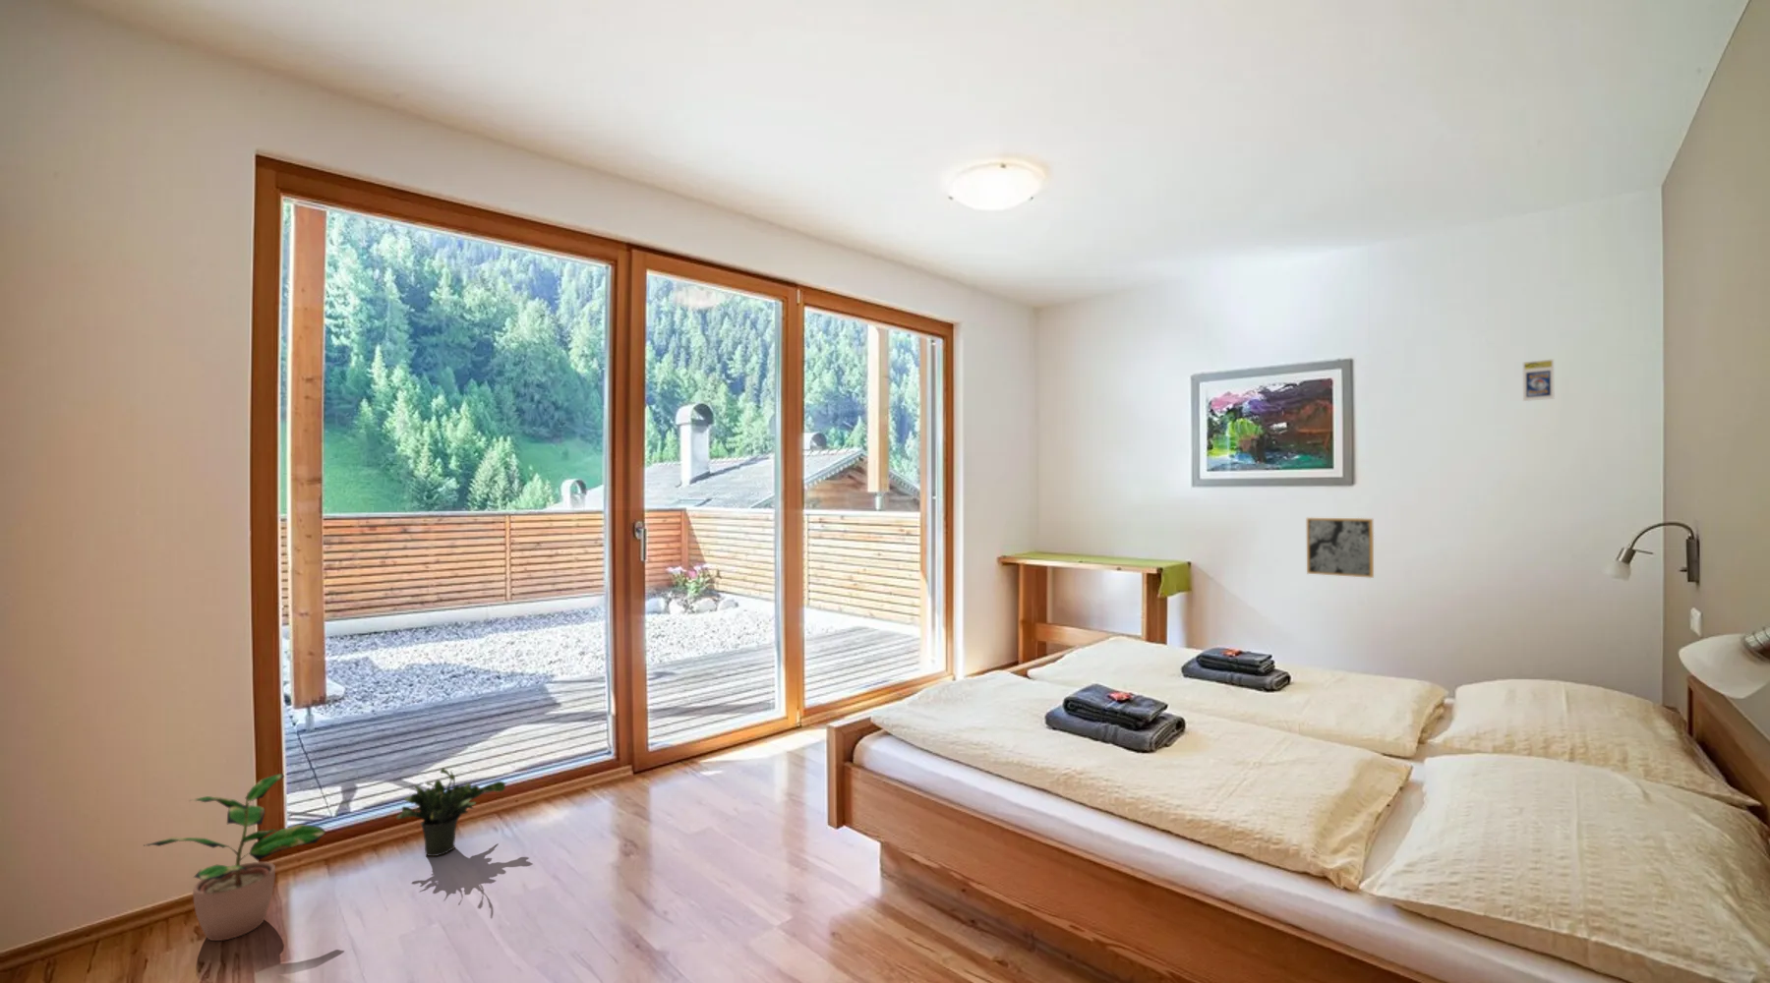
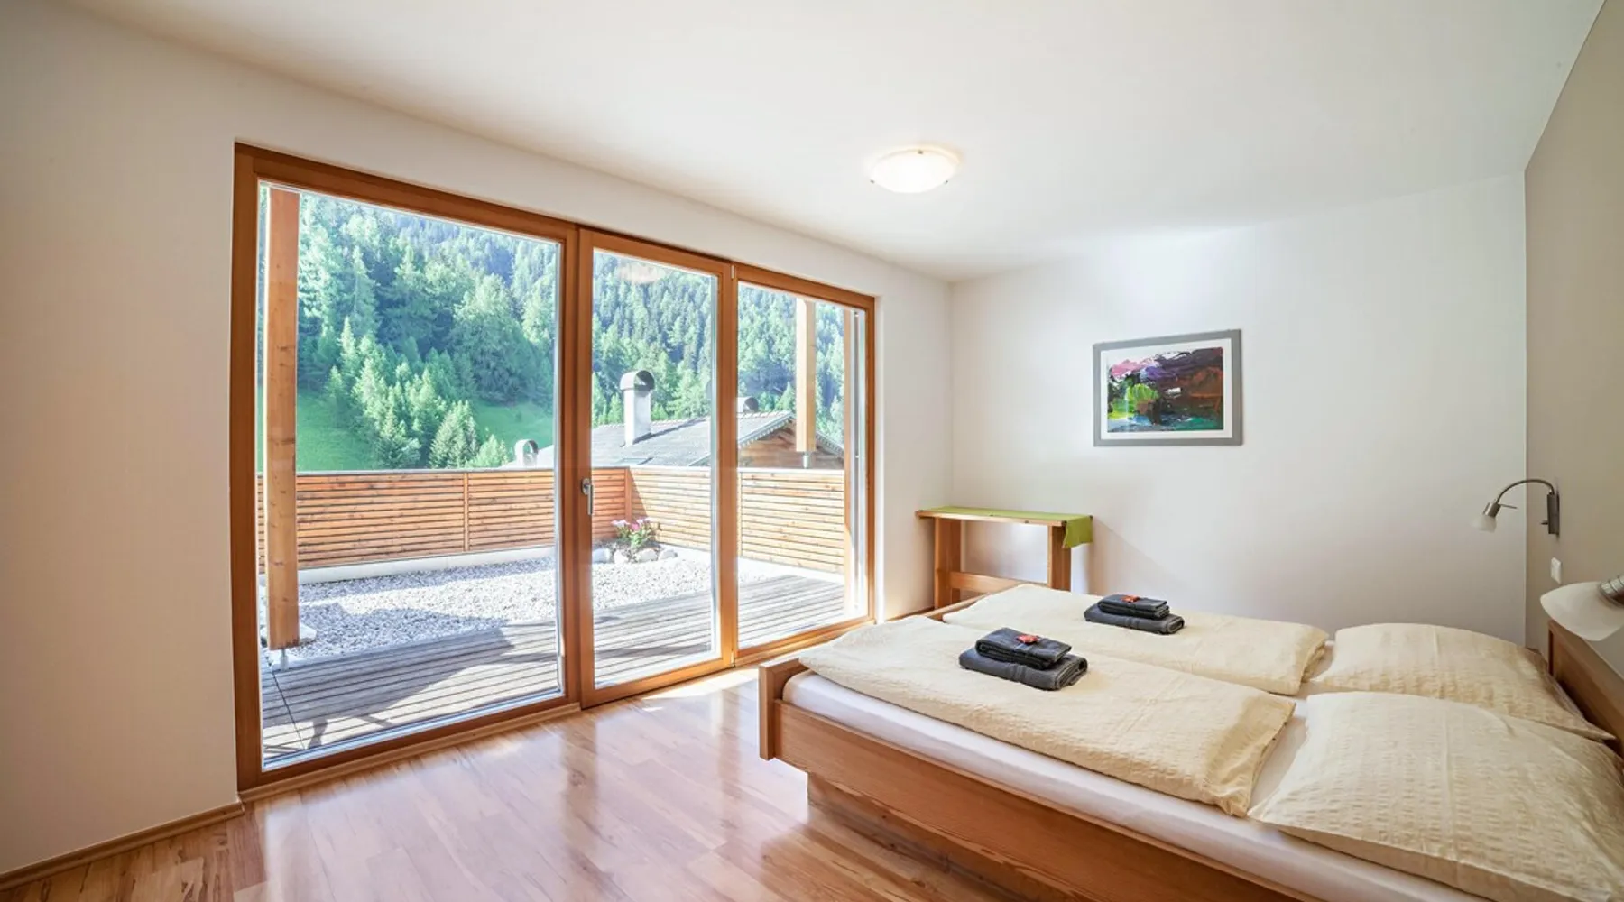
- potted plant (239, 853)
- potted plant (454, 805)
- wall art (1338, 546)
- trading card display case (1538, 379)
